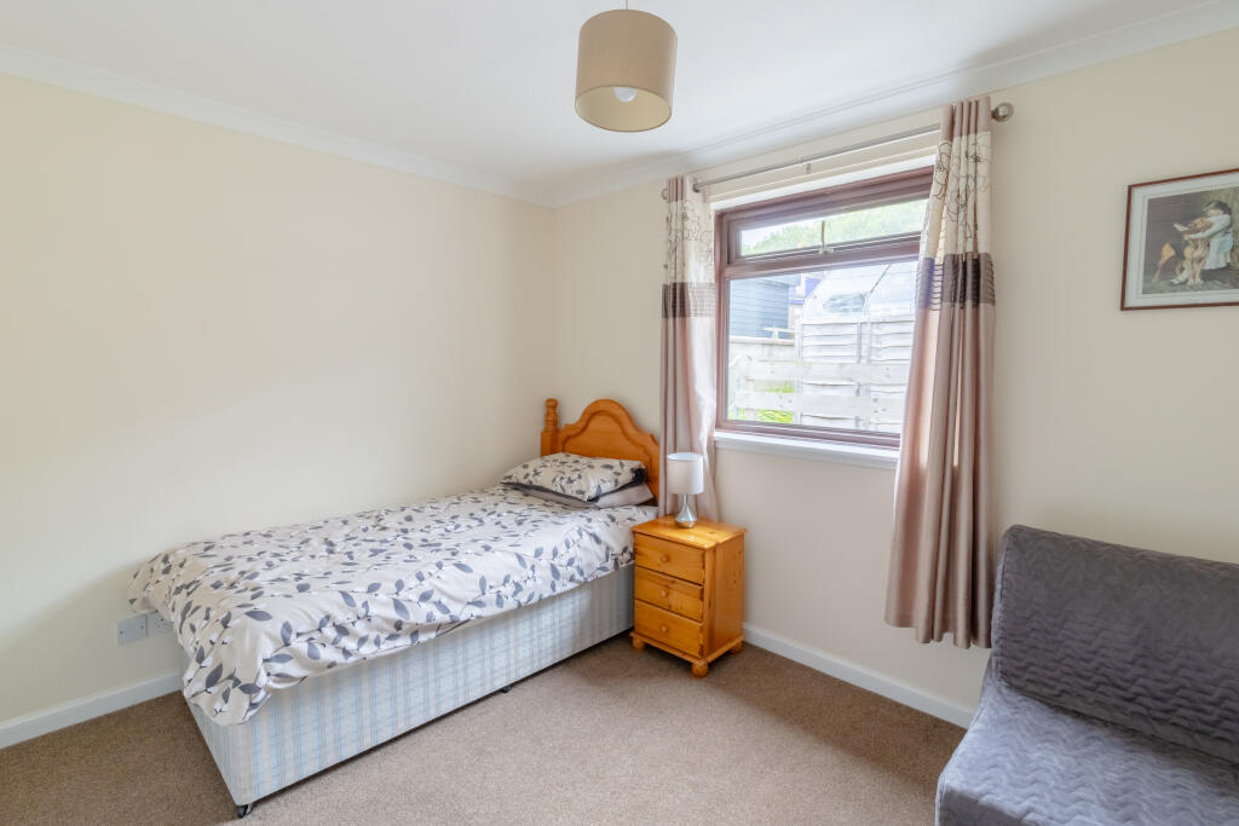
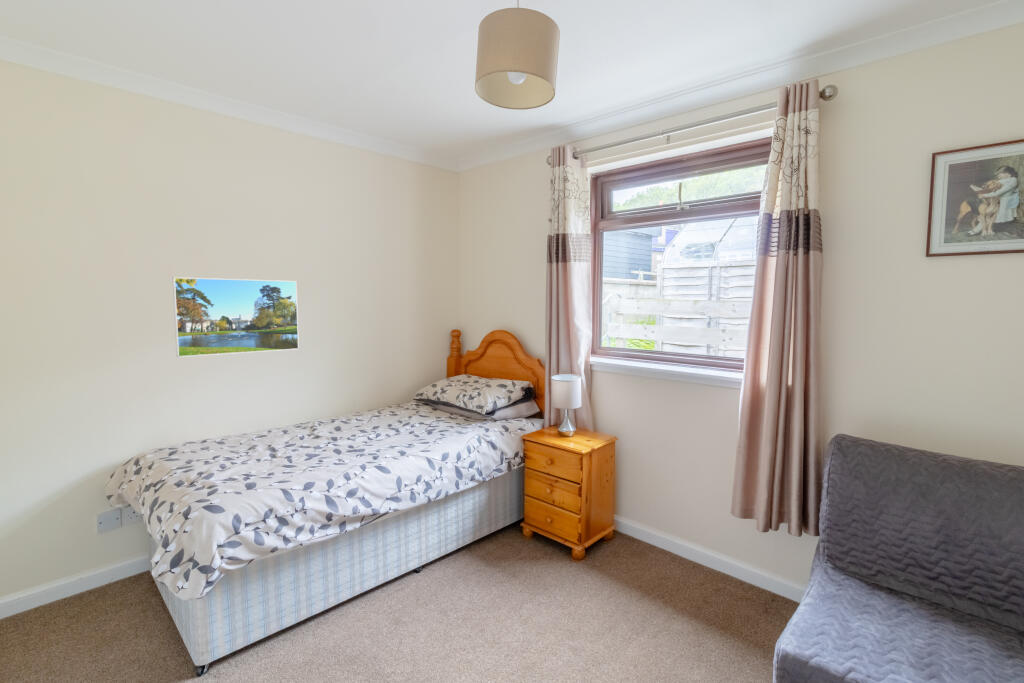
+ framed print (240, 316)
